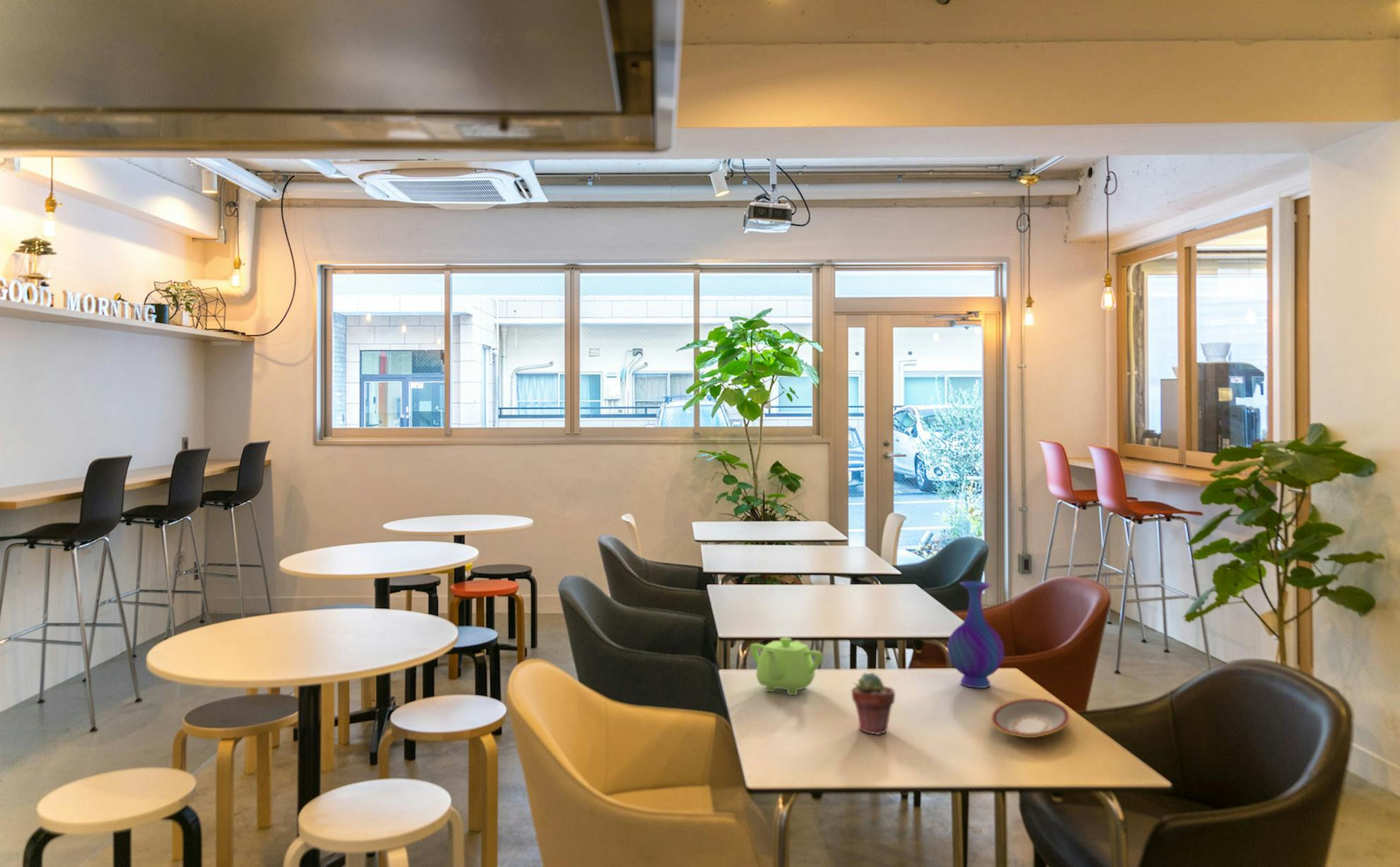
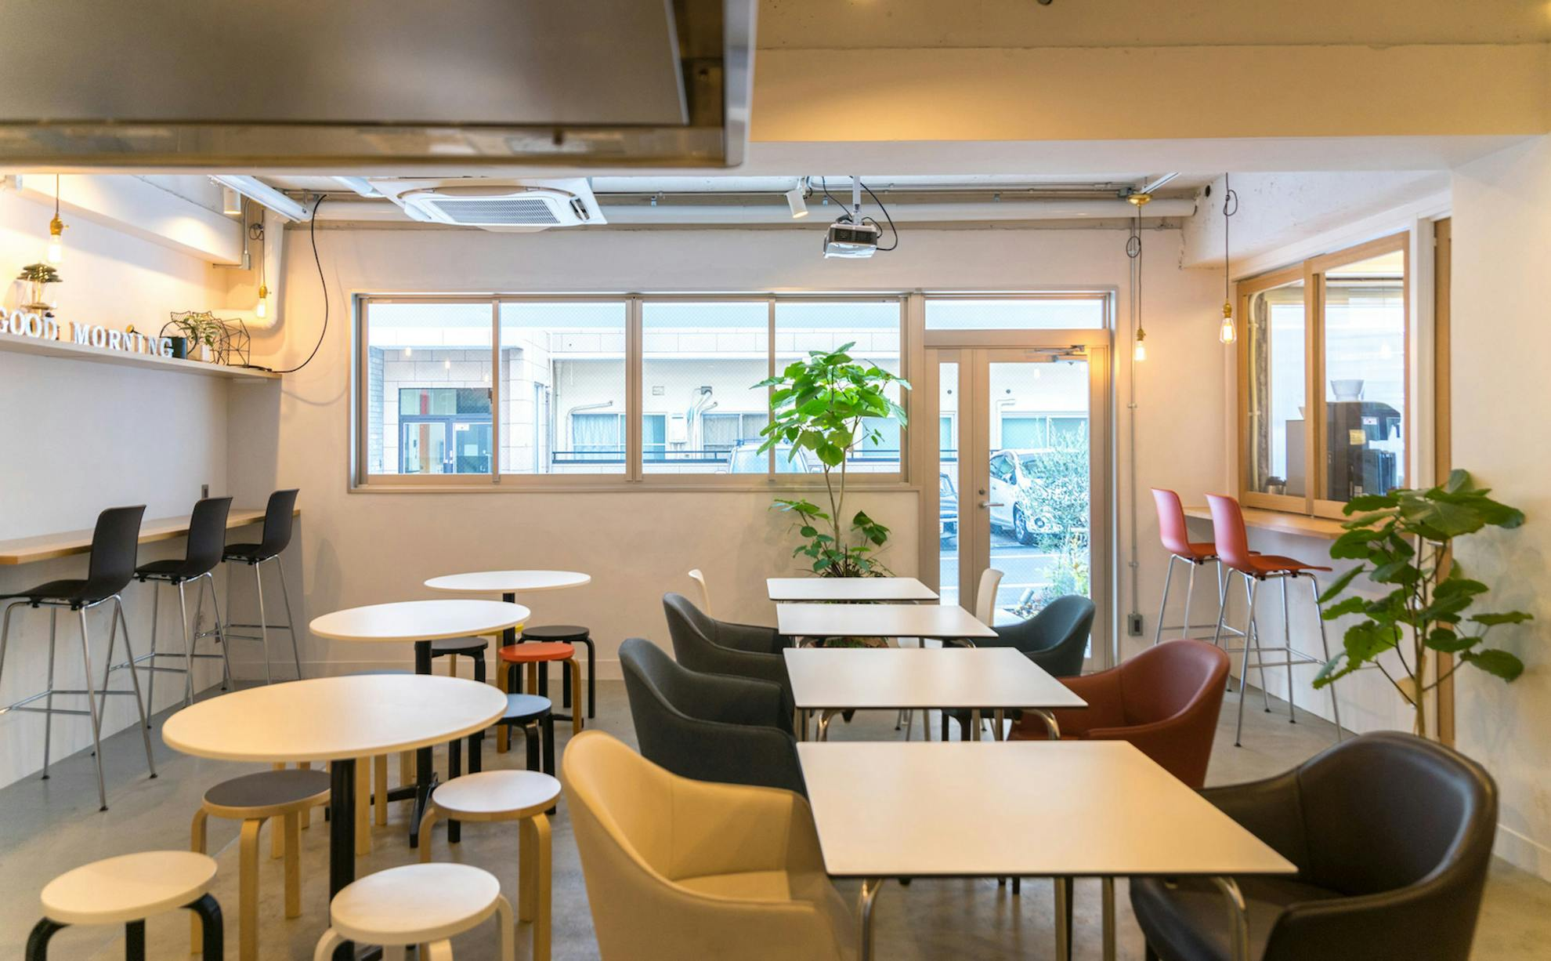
- plate (1030, 721)
- potted succulent (873, 701)
- teapot (784, 664)
- vase (975, 634)
